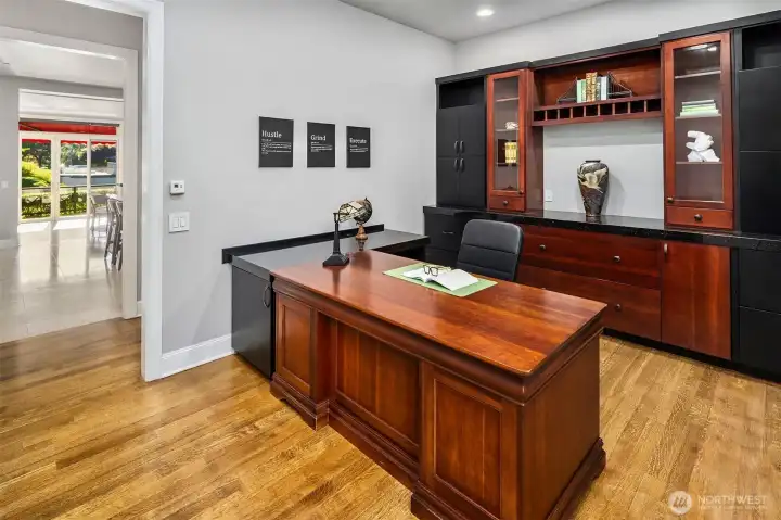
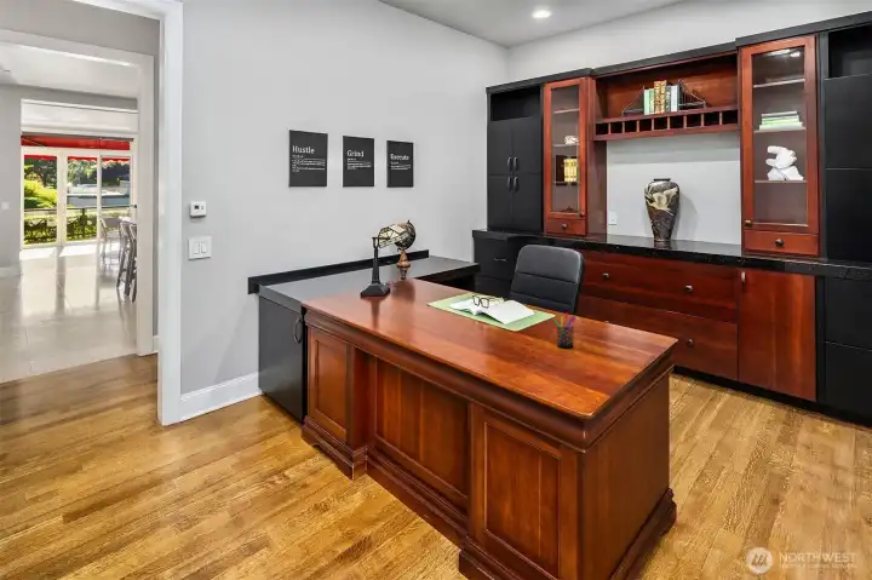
+ pen holder (563, 328)
